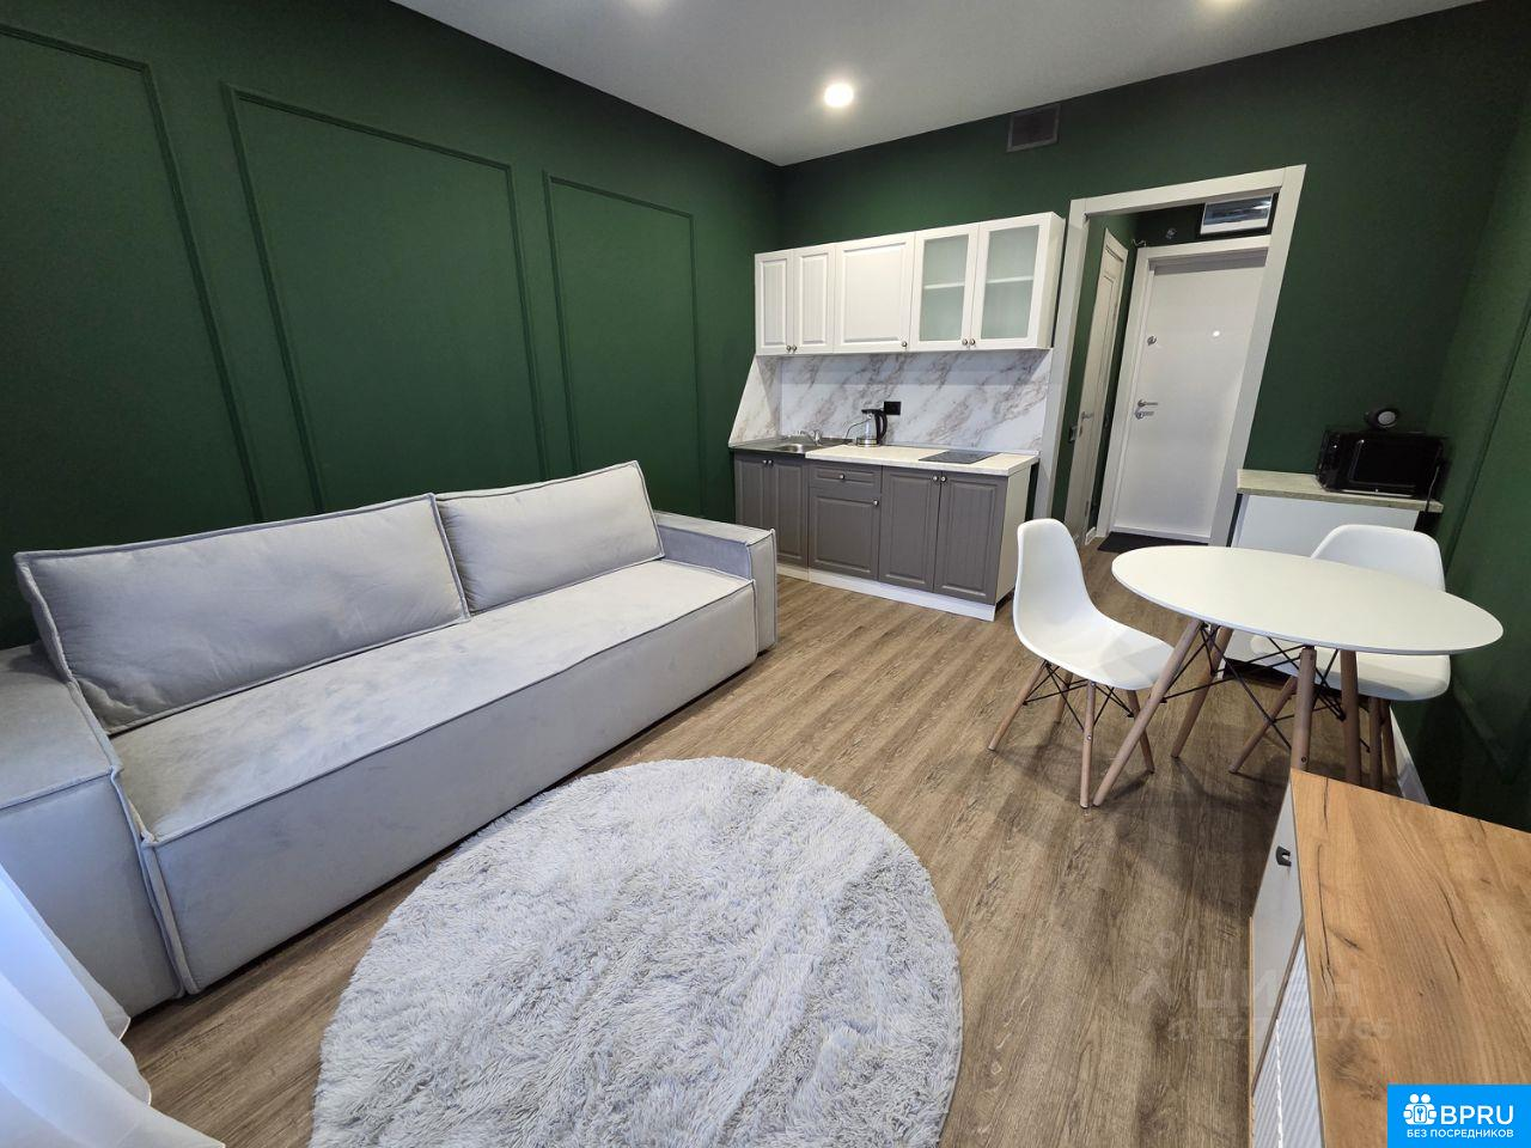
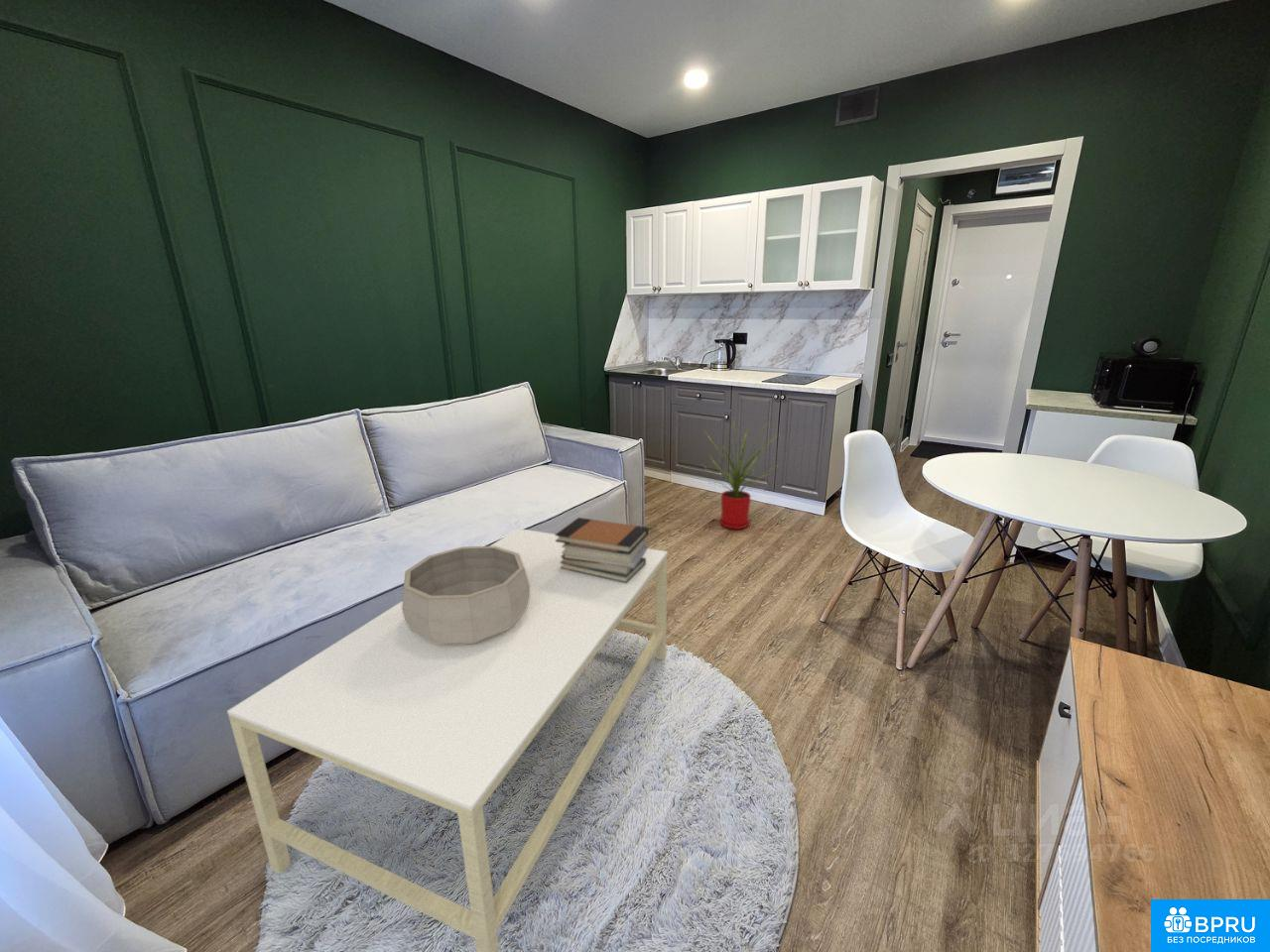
+ book stack (603, 548)
+ decorative bowl (467, 594)
+ coffee table (510, 677)
+ house plant (735, 474)
